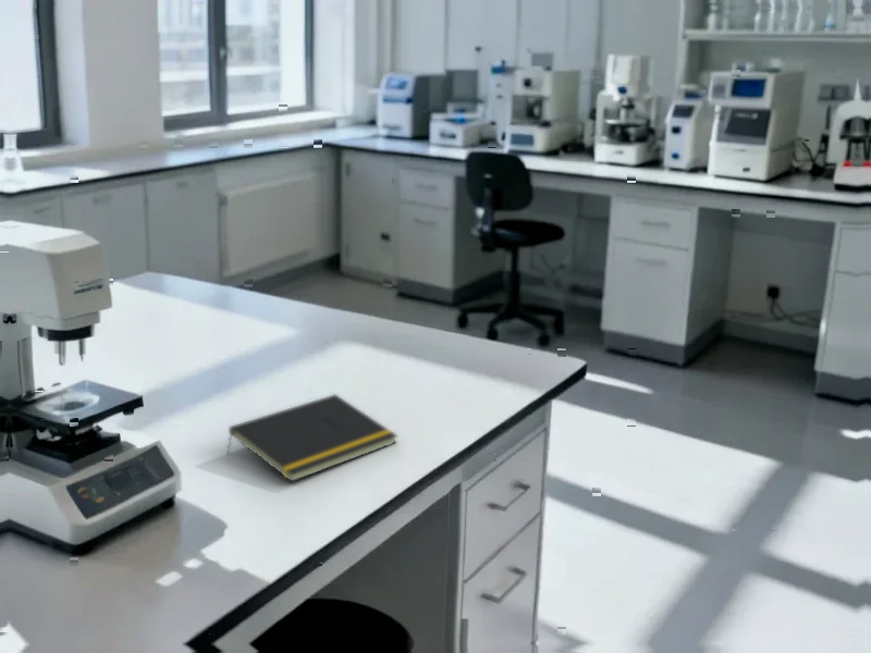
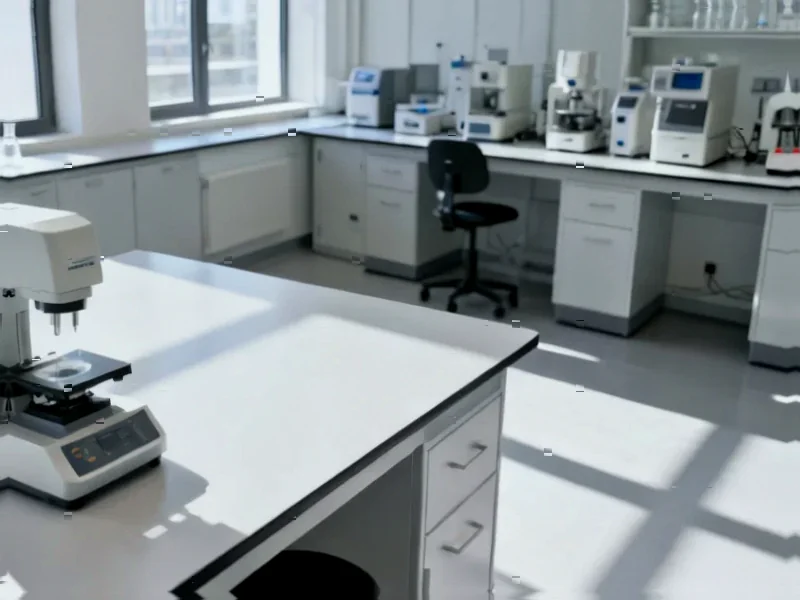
- notepad (315, 434)
